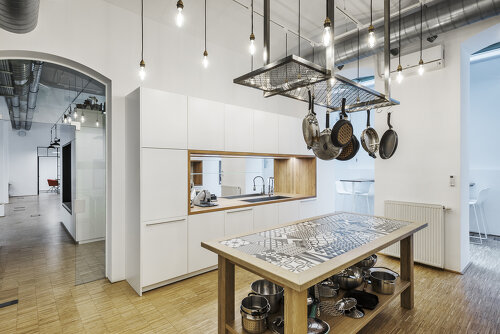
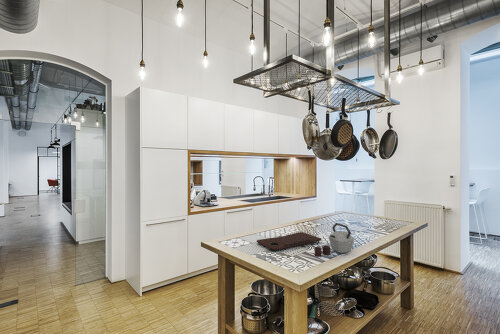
+ kettle (332, 239)
+ cutting board (289, 241)
